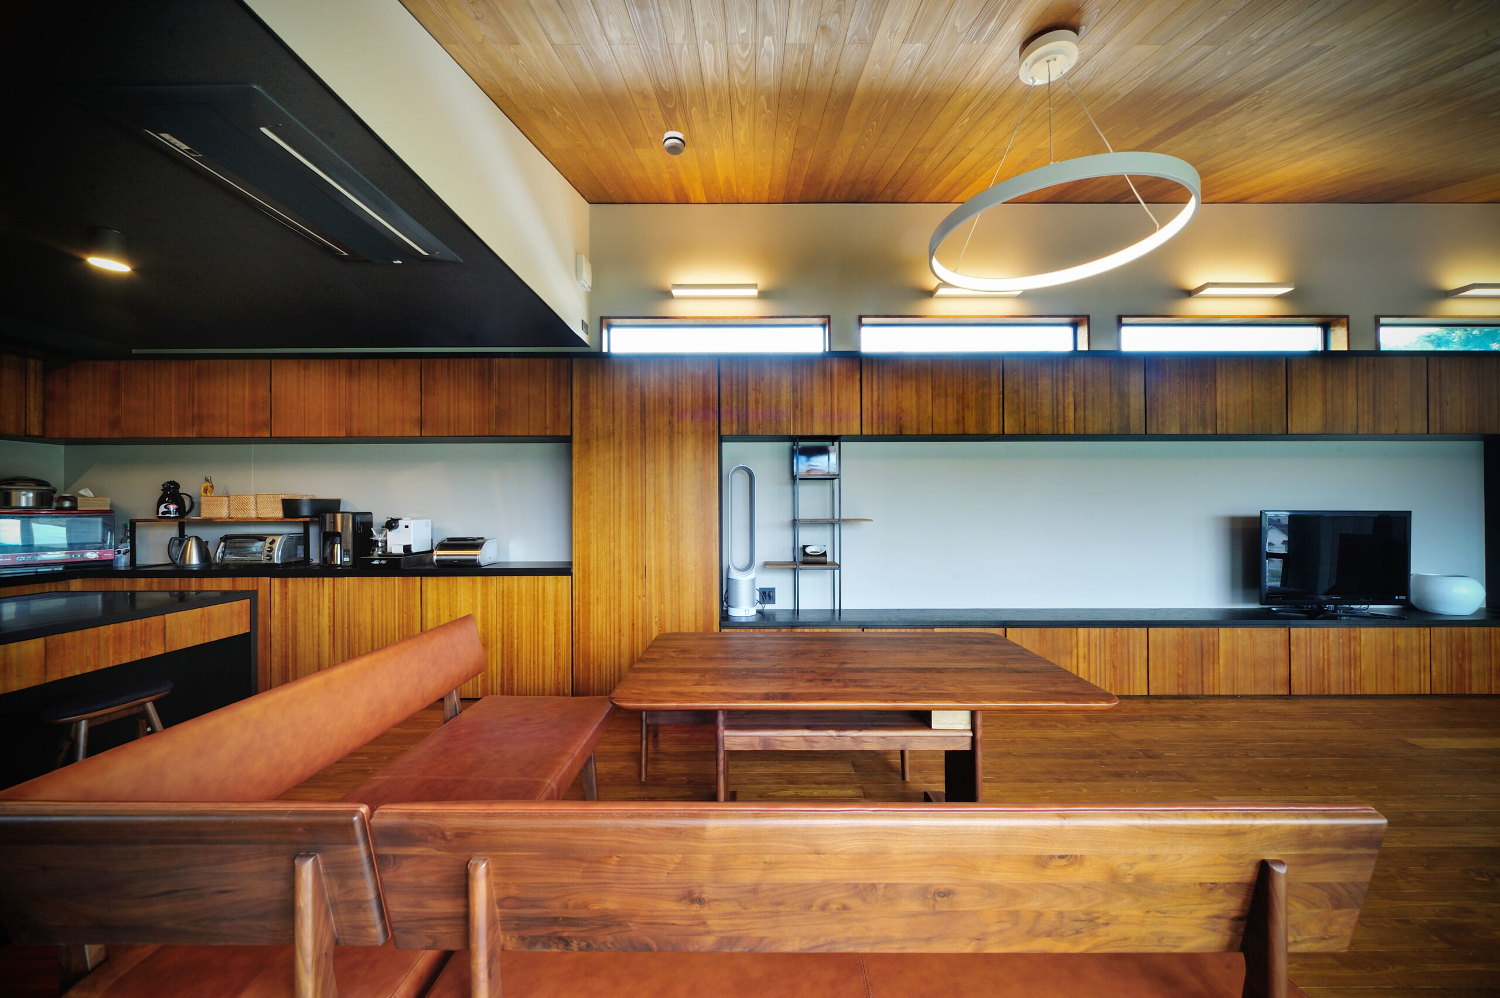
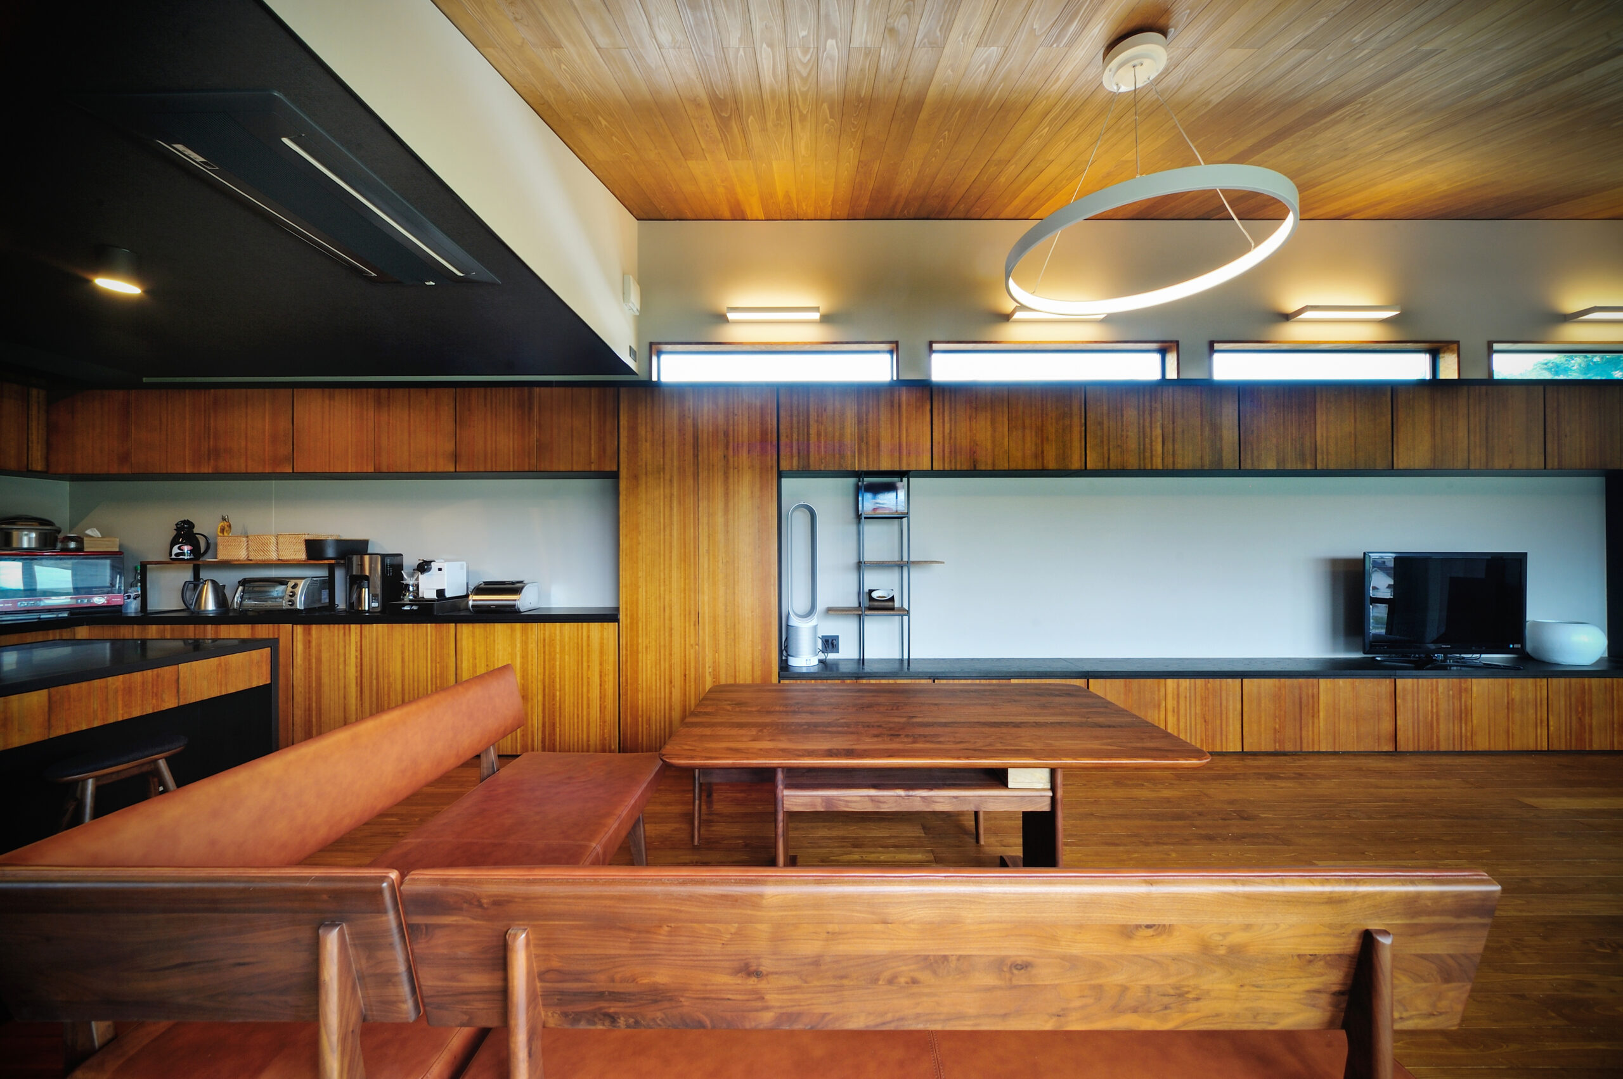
- smoke detector (674, 144)
